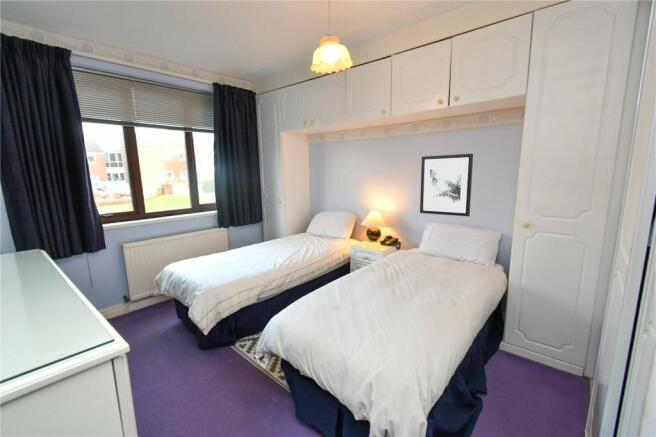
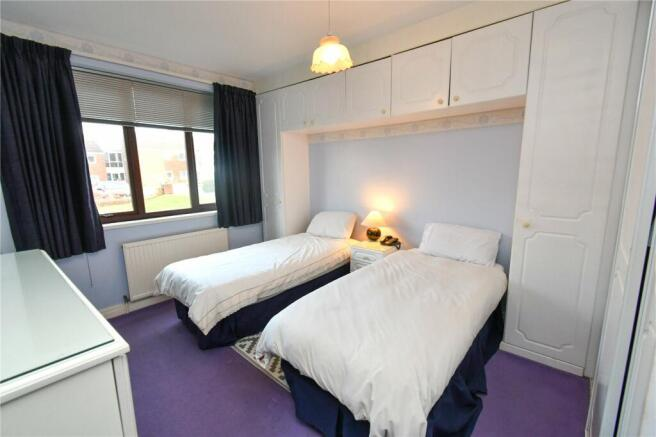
- wall art (444, 185)
